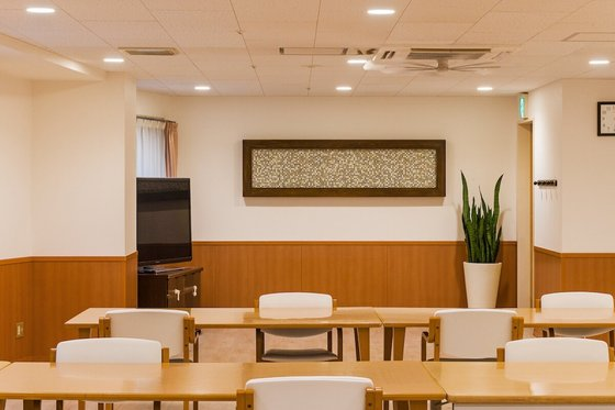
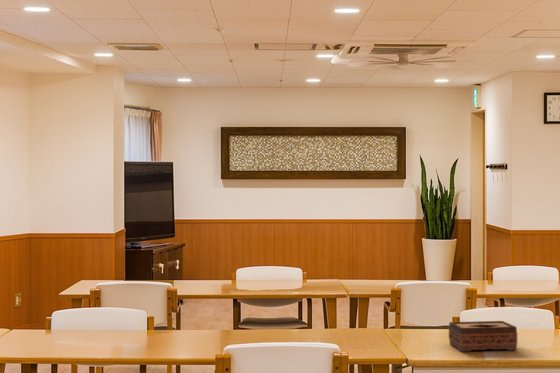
+ tissue box (482, 335)
